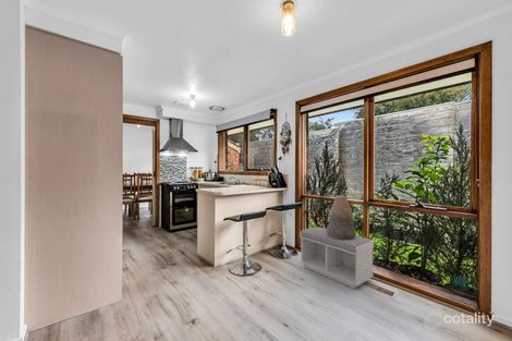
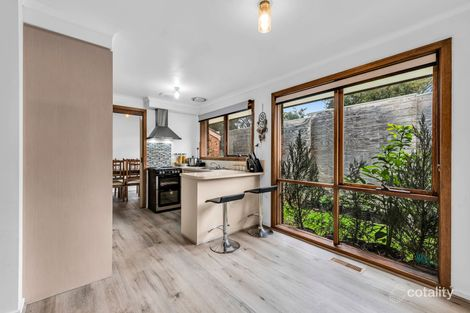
- decorative urn (341, 216)
- bench (333, 253)
